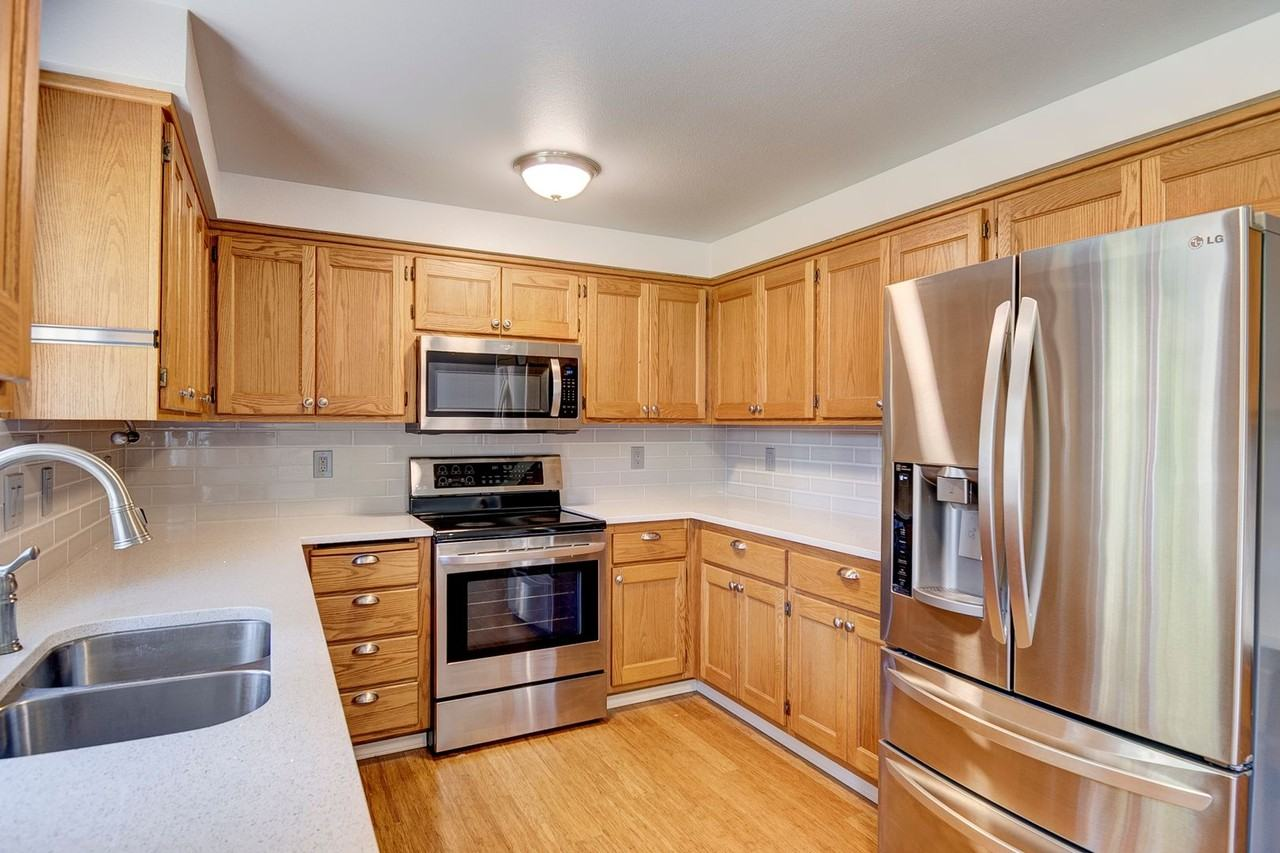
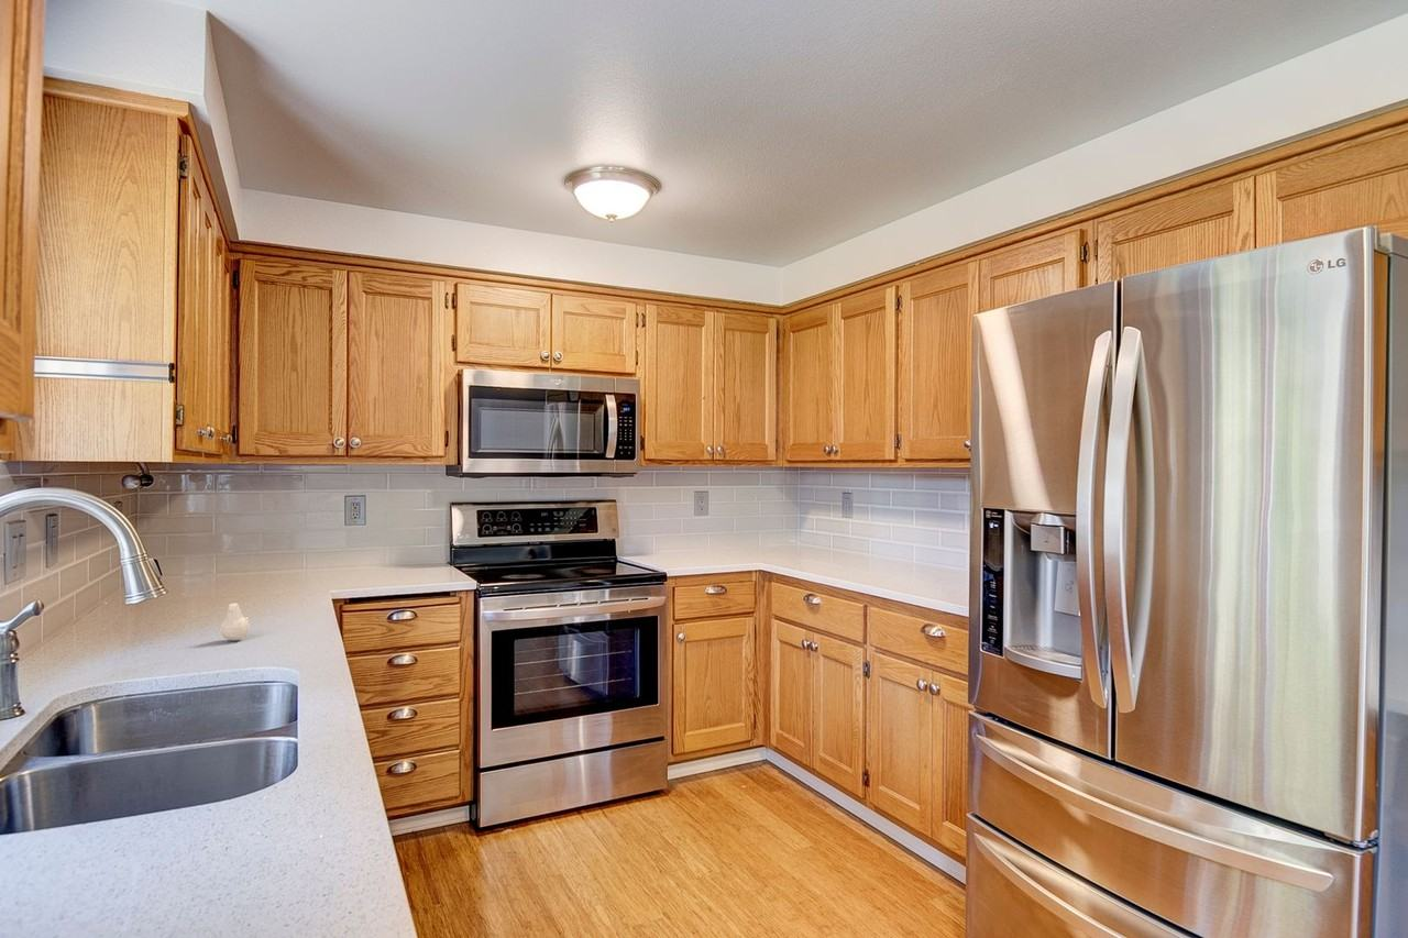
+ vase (234, 621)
